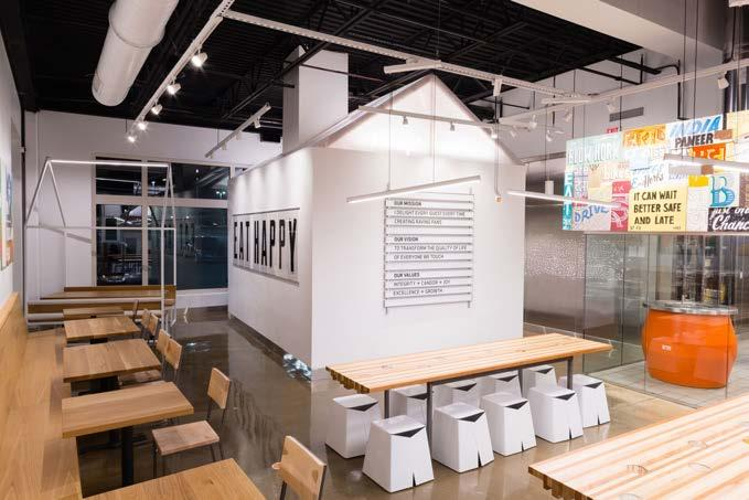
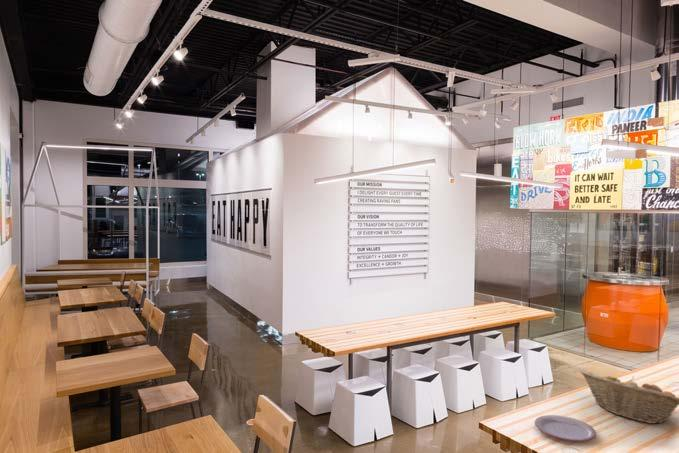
+ plate (564, 429)
+ fruit basket (628, 392)
